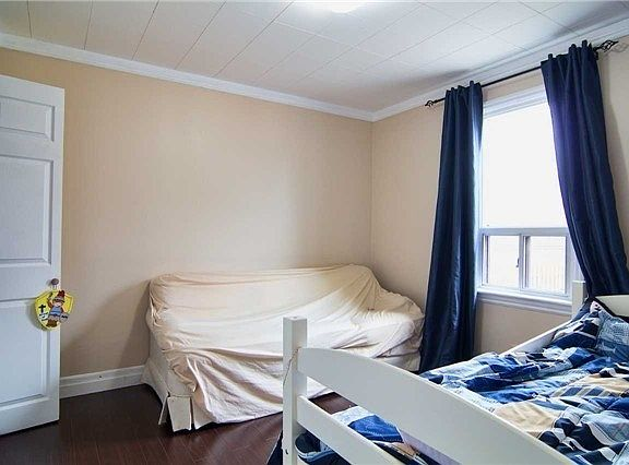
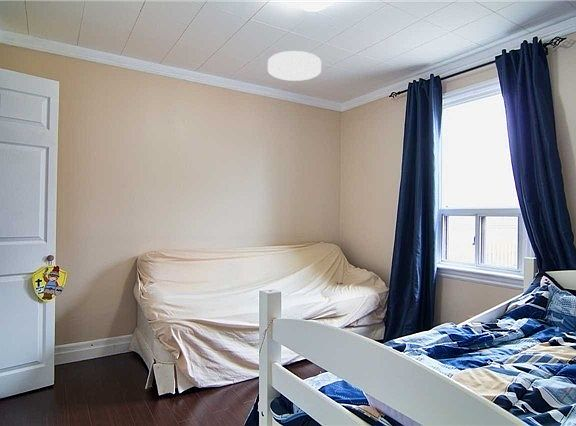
+ ceiling light (294, 66)
